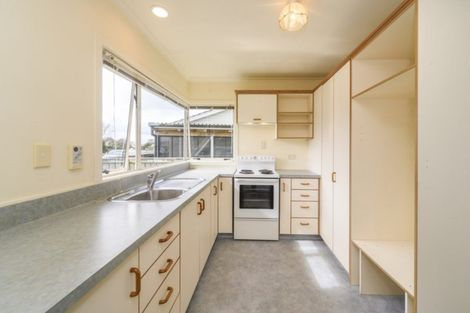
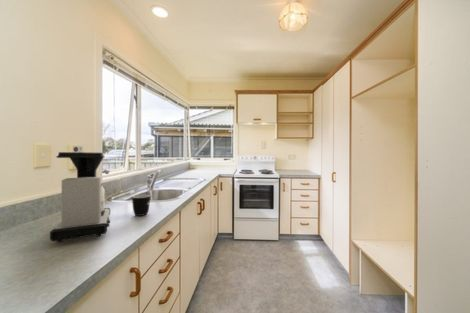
+ coffee maker (85, 190)
+ mug (141, 204)
